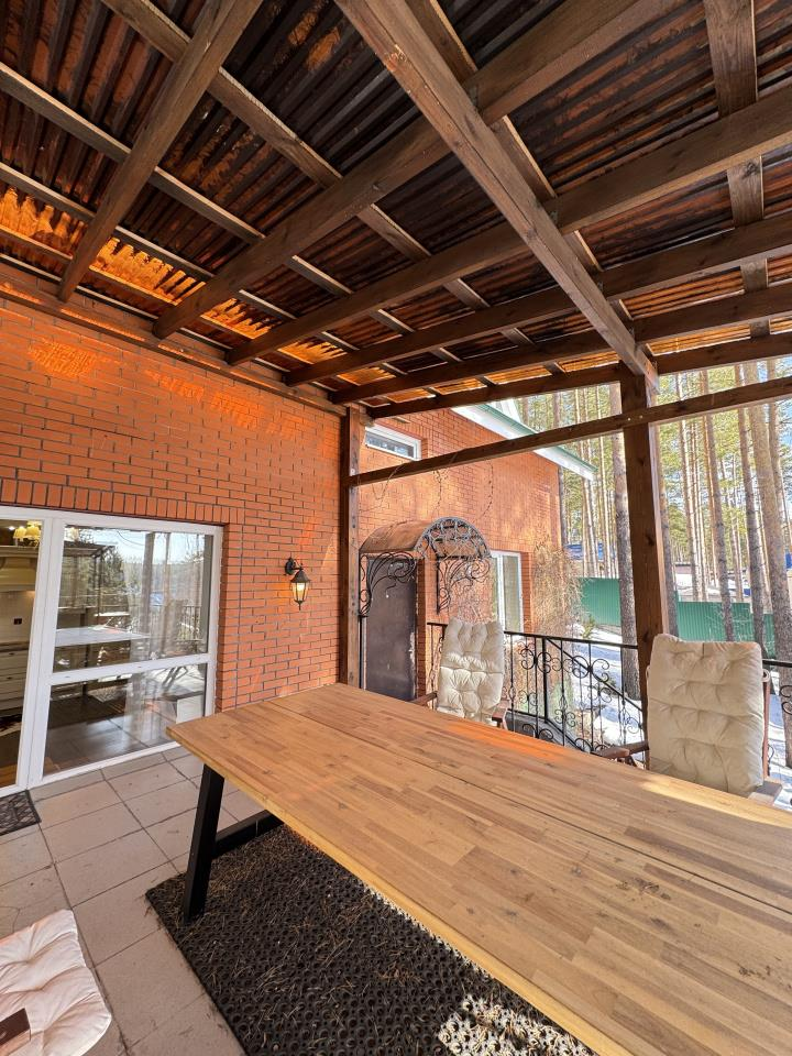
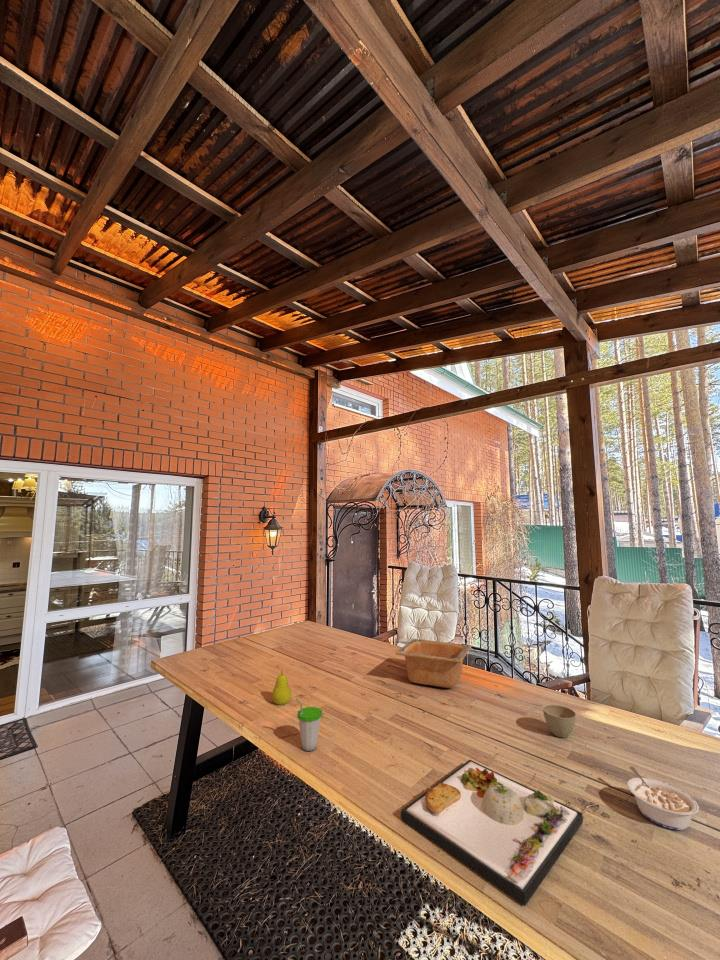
+ cup (309, 721)
+ legume (659, 801)
+ serving bowl (435, 663)
+ fruit (281, 686)
+ dinner plate (490, 805)
+ flower pot (559, 722)
